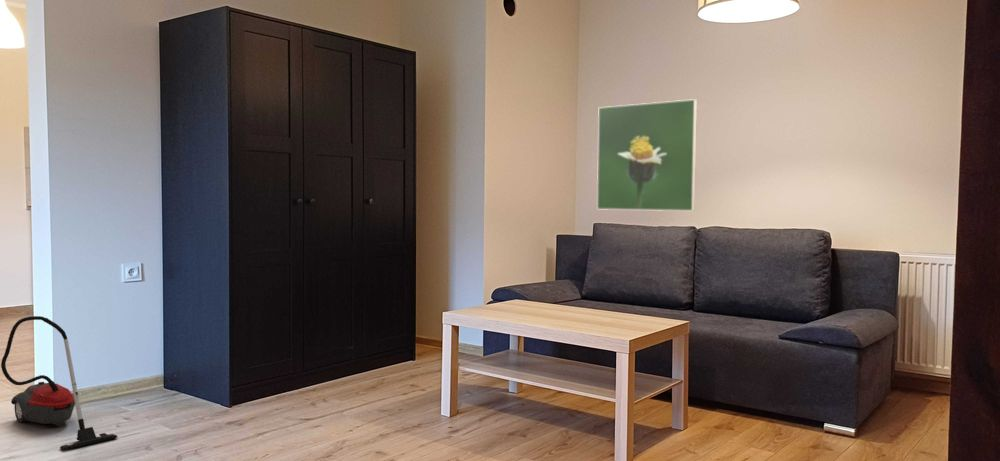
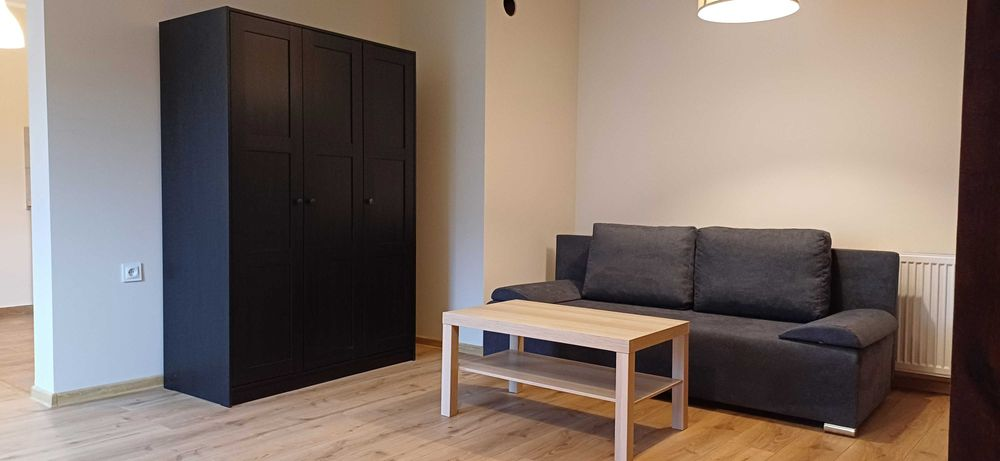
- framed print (644, 157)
- vacuum cleaner (46, 376)
